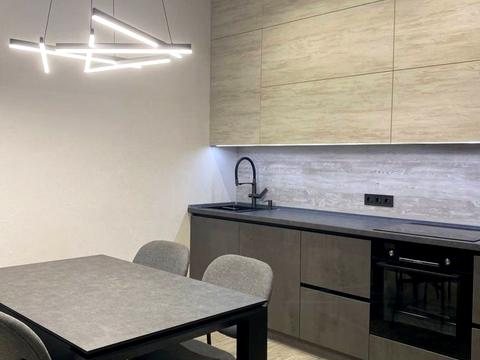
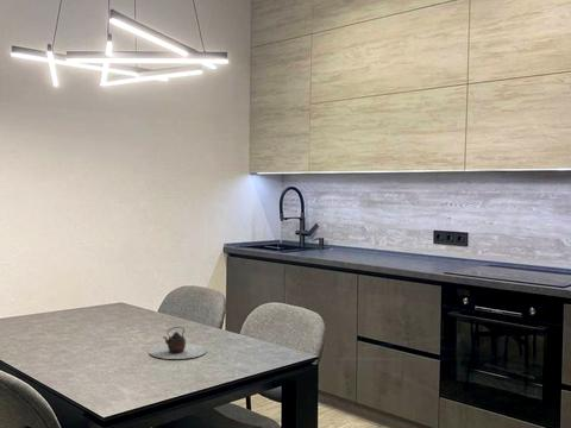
+ teapot (177, 338)
